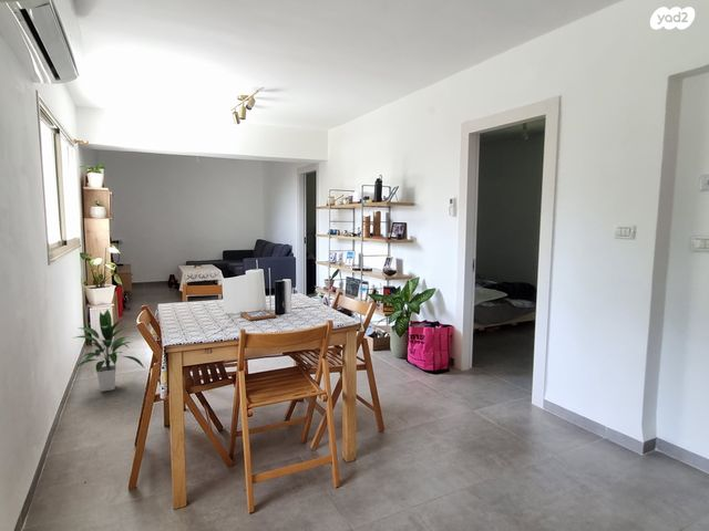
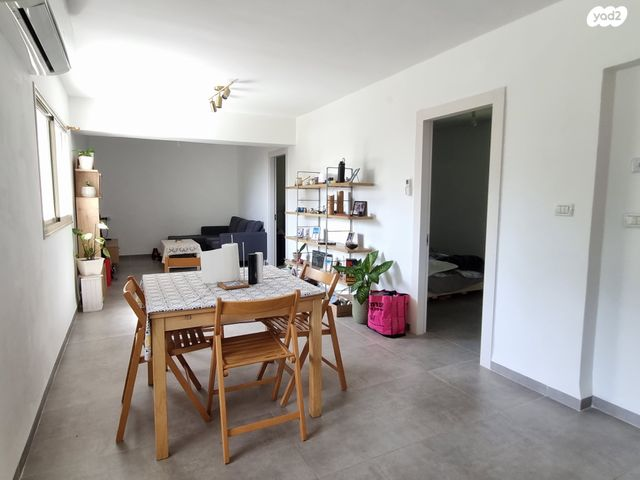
- indoor plant (107, 351)
